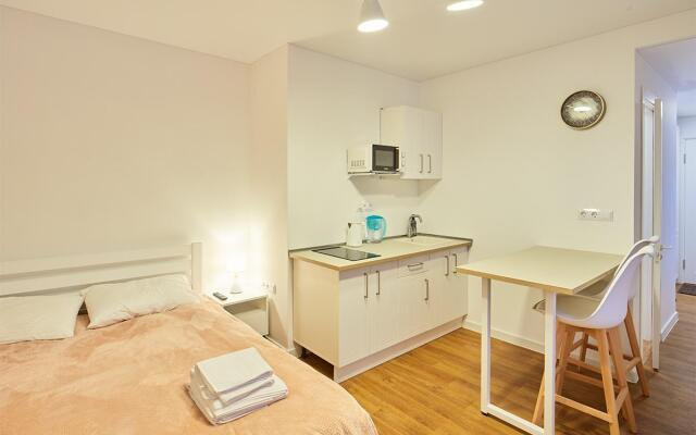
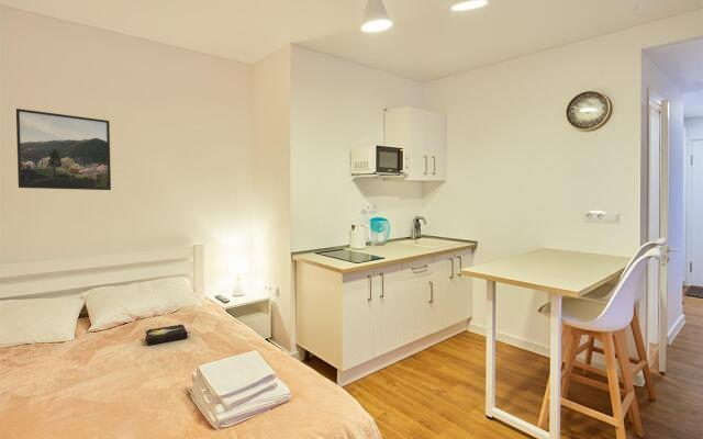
+ hardback book (166, 334)
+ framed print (66, 151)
